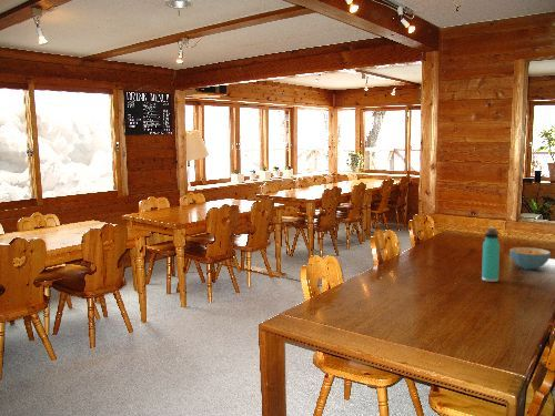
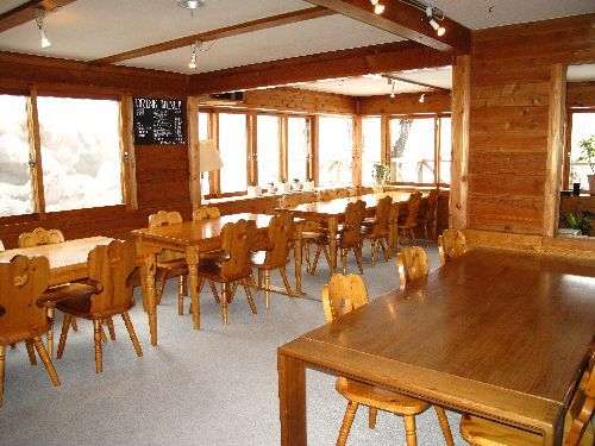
- cereal bowl (528, 260)
- thermos bottle (491, 254)
